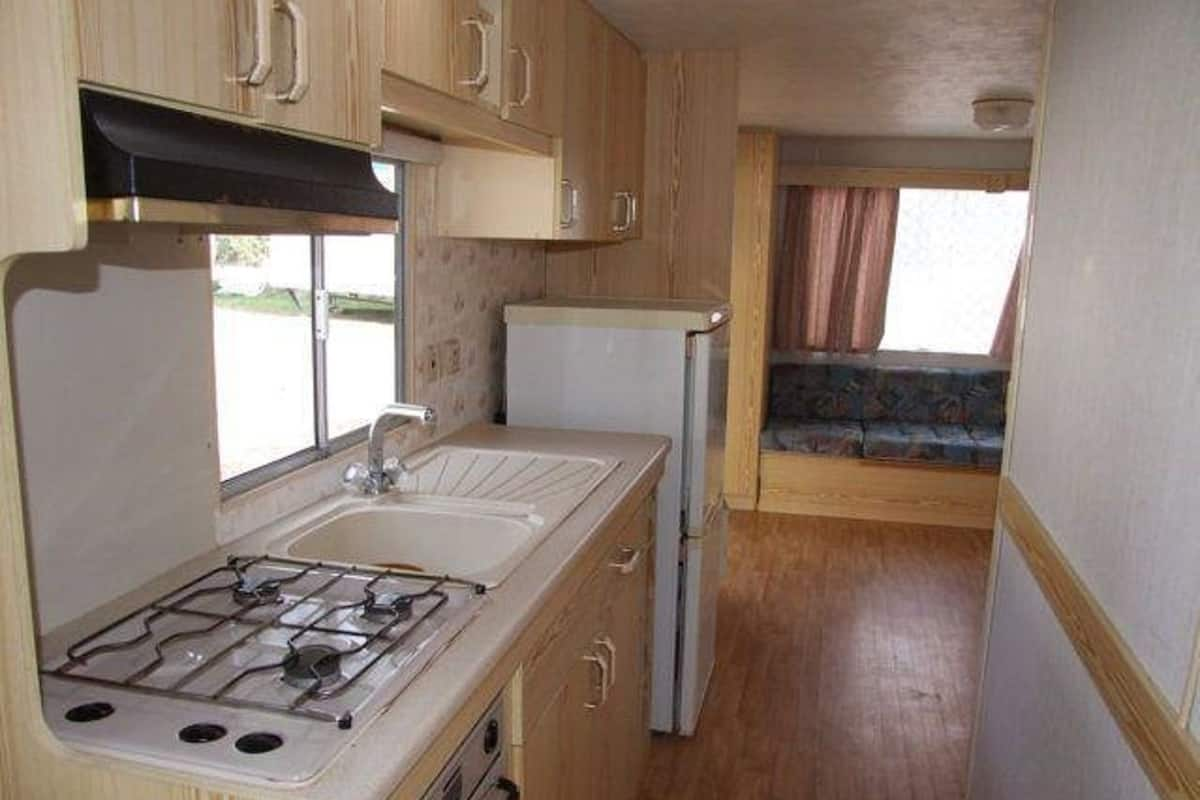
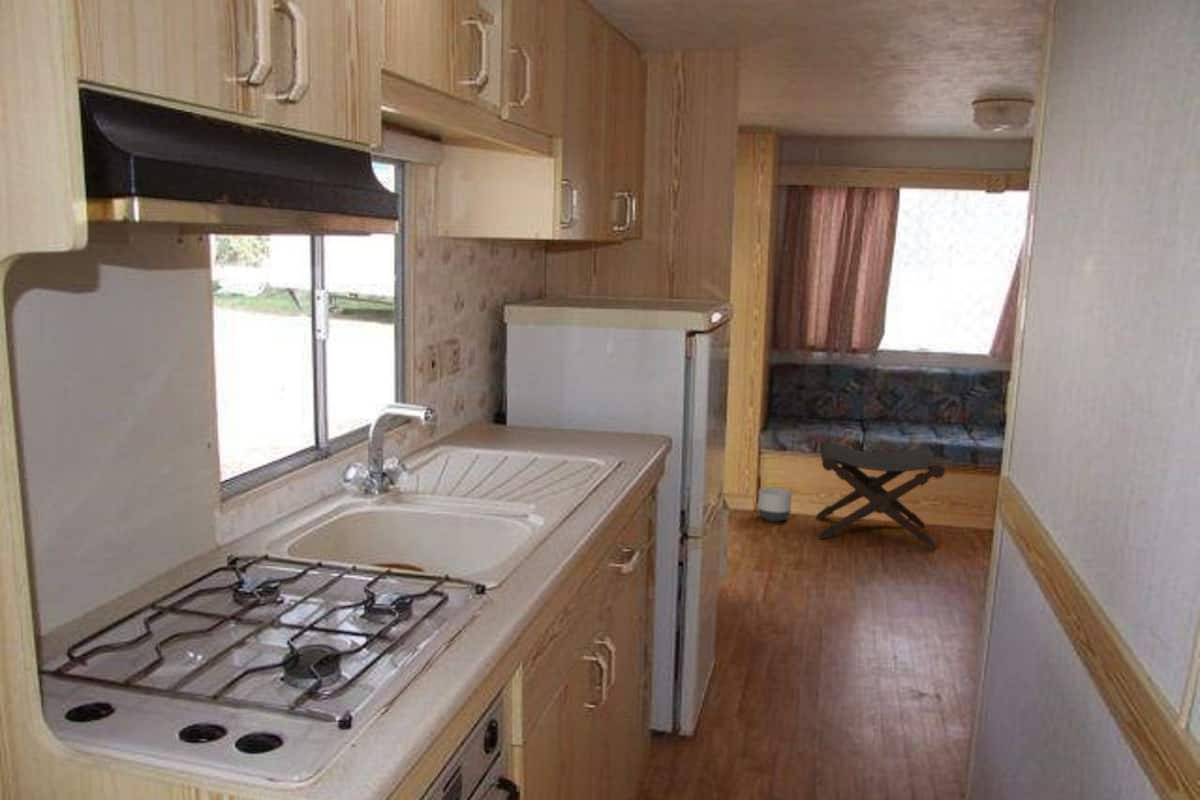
+ footstool (876, 492)
+ planter (774, 505)
